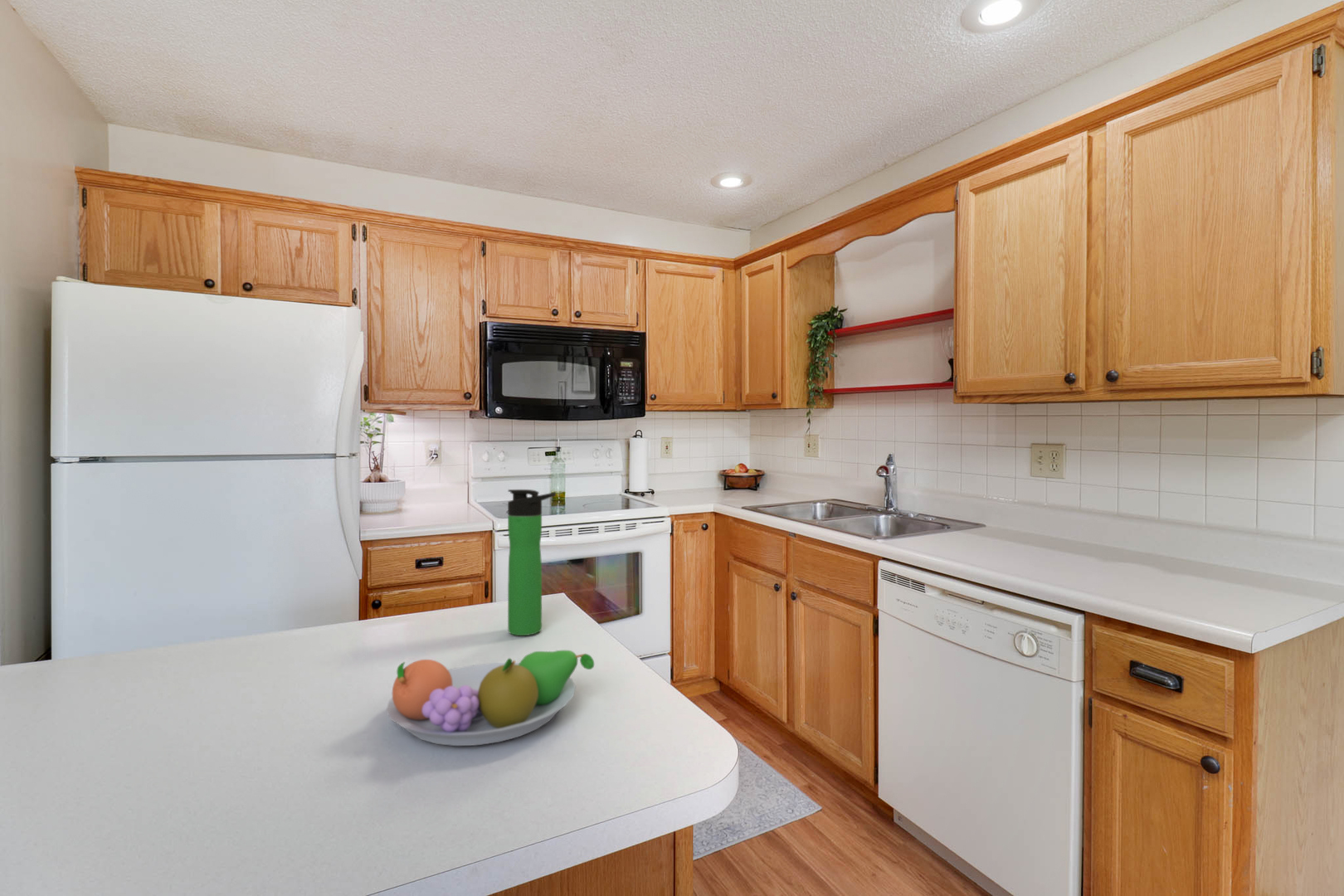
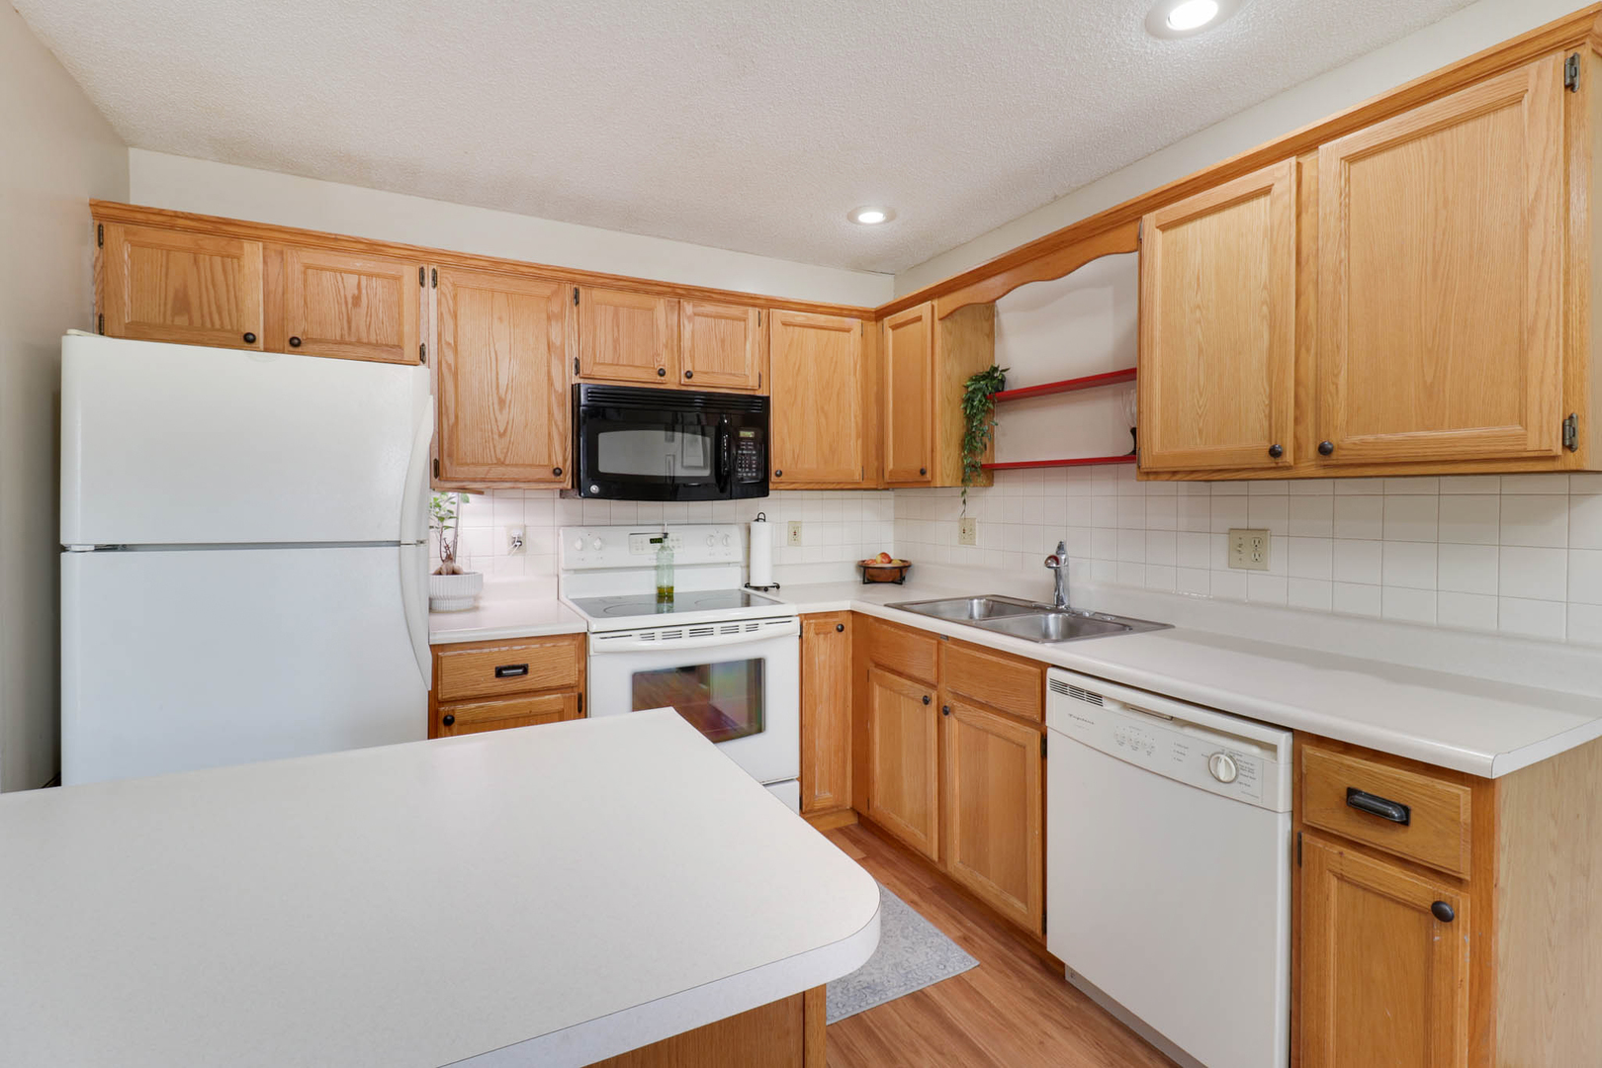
- fruit bowl (491, 677)
- bottle (530, 560)
